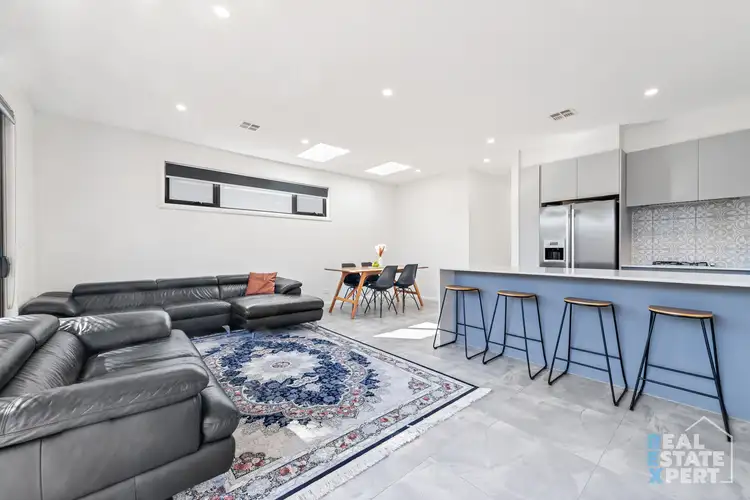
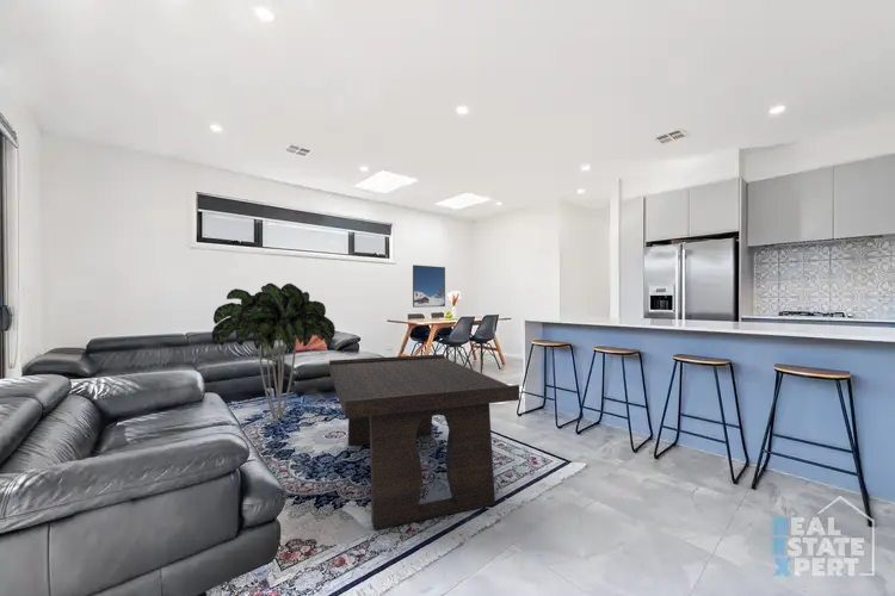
+ indoor plant (278, 350)
+ coffee table (408, 418)
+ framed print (428, 286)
